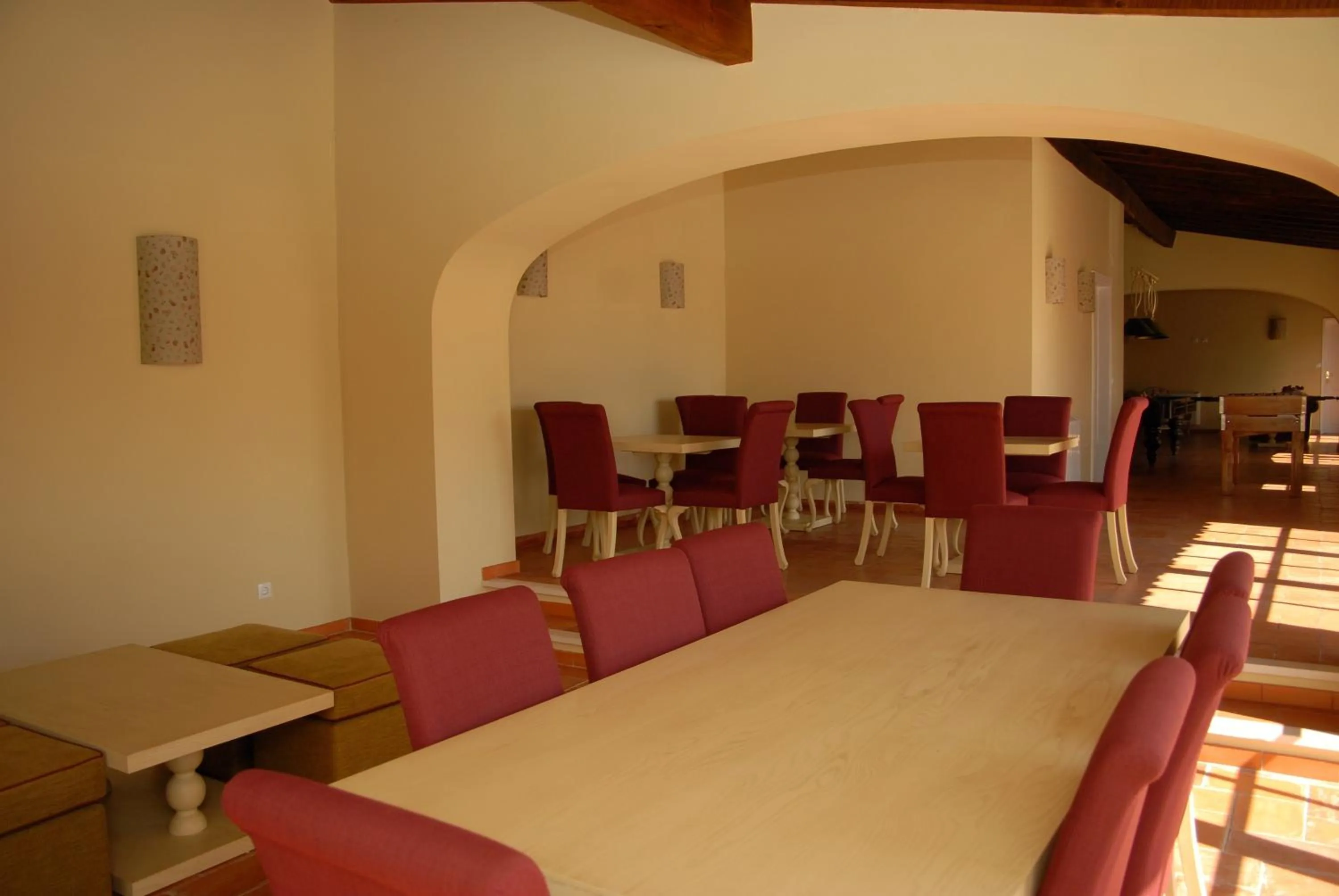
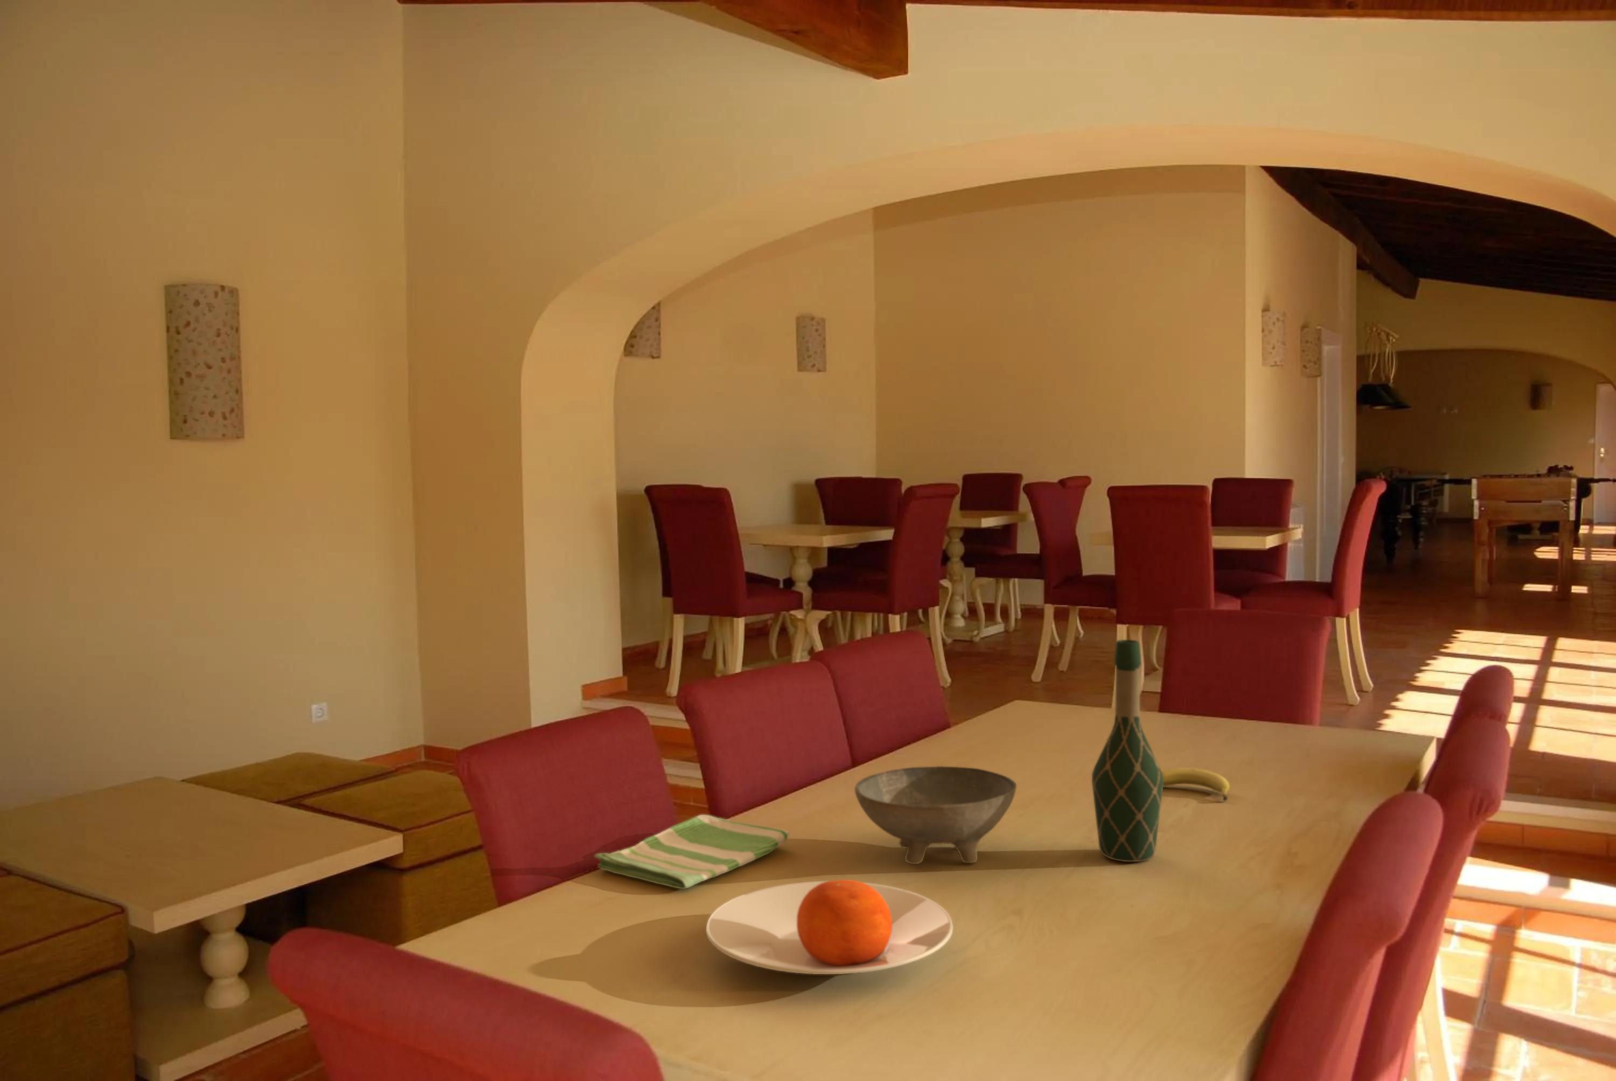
+ wine bottle (1127, 748)
+ plate (829, 915)
+ dish towel (695, 848)
+ fruit (1196, 782)
+ bowl (935, 818)
